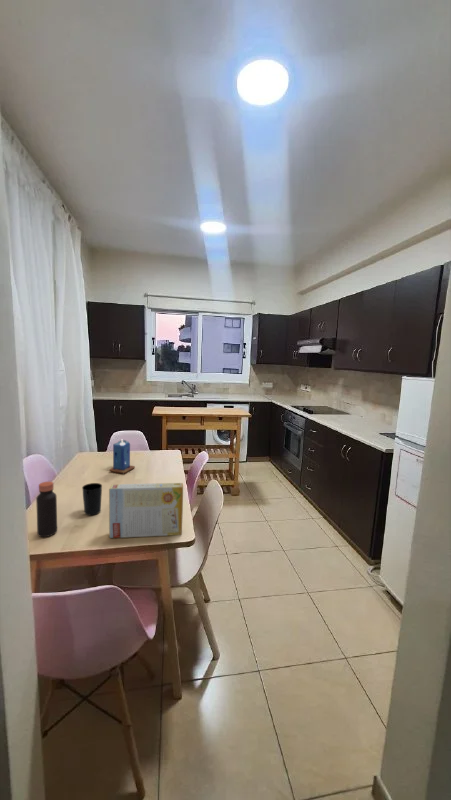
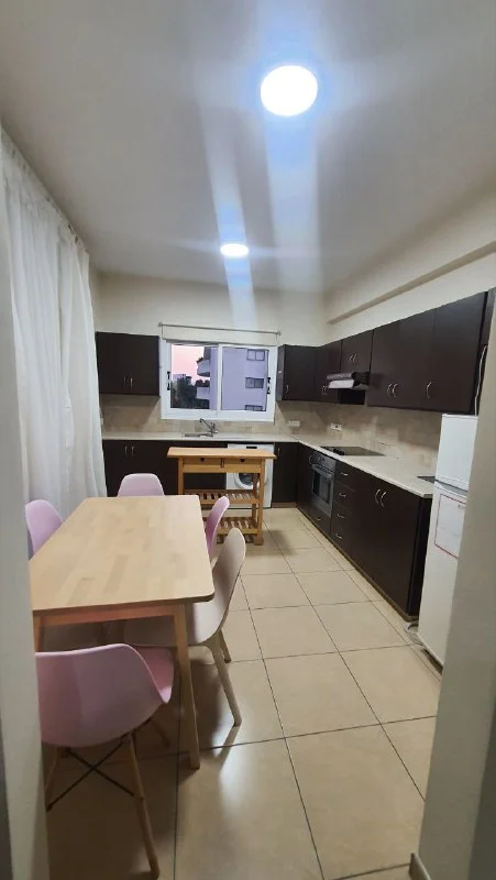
- candle (122, 454)
- bottle (46, 508)
- cup (92, 499)
- cereal box (146, 509)
